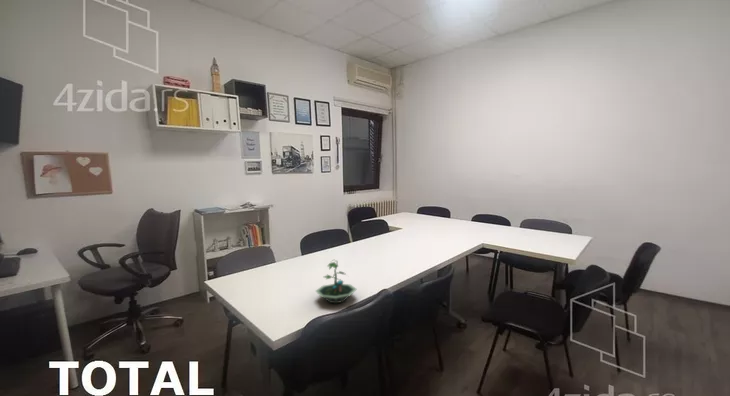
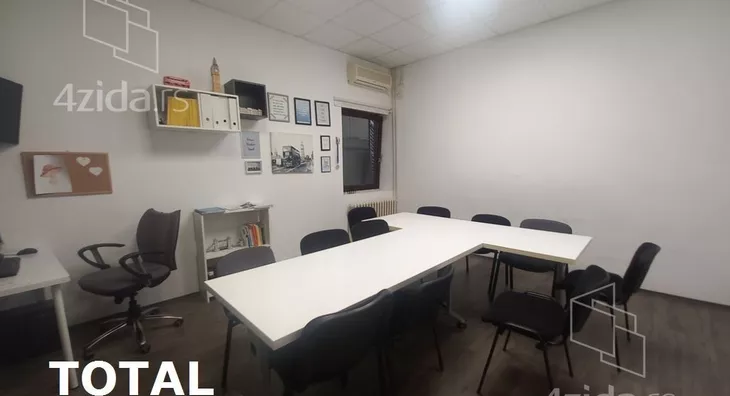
- terrarium (335, 268)
